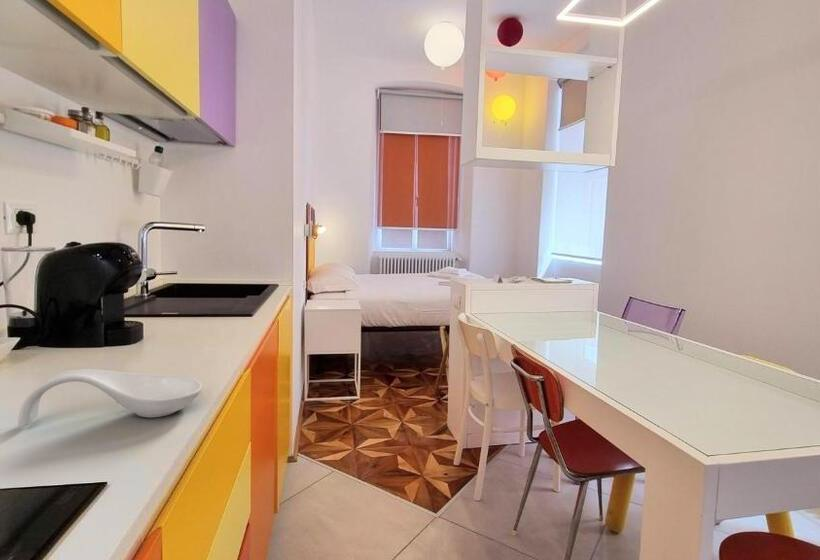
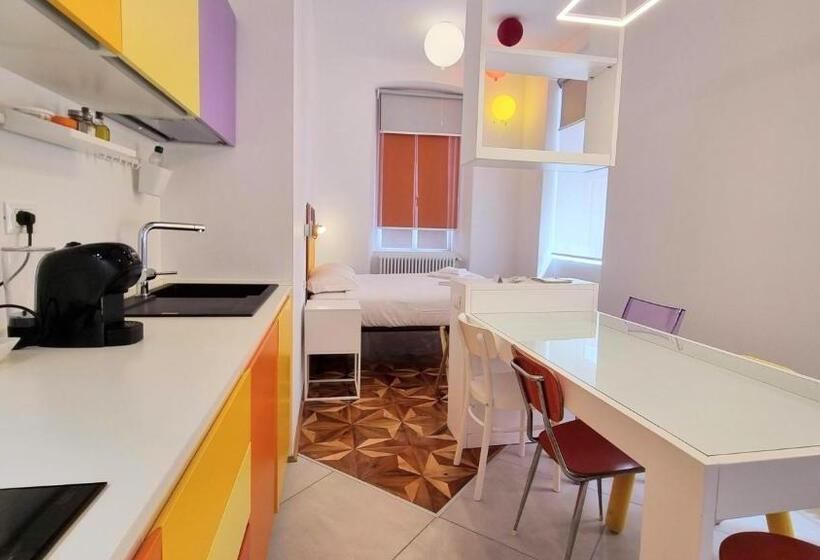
- spoon rest (117, 392)
